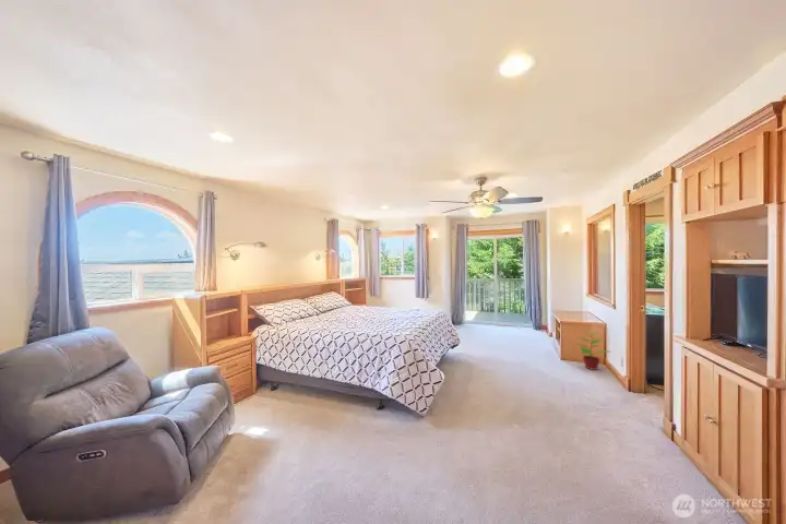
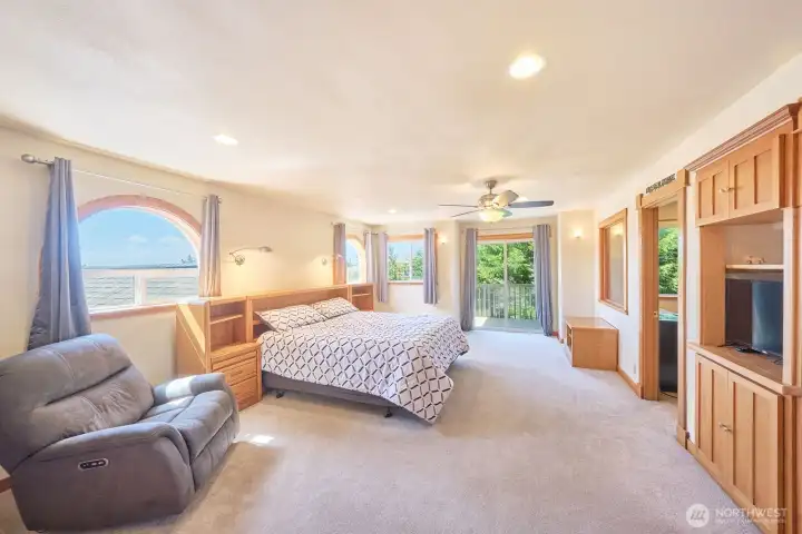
- potted plant (591, 349)
